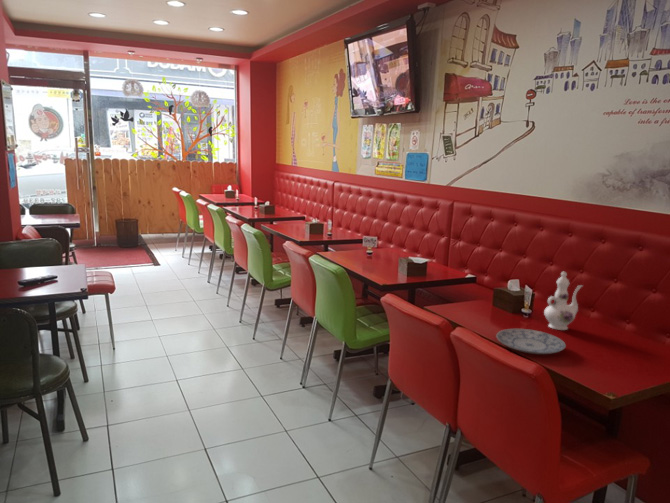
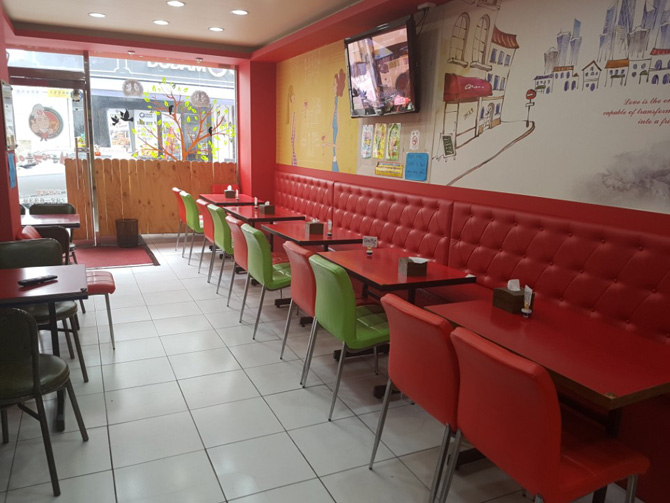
- plate (529, 343)
- chinaware (564, 299)
